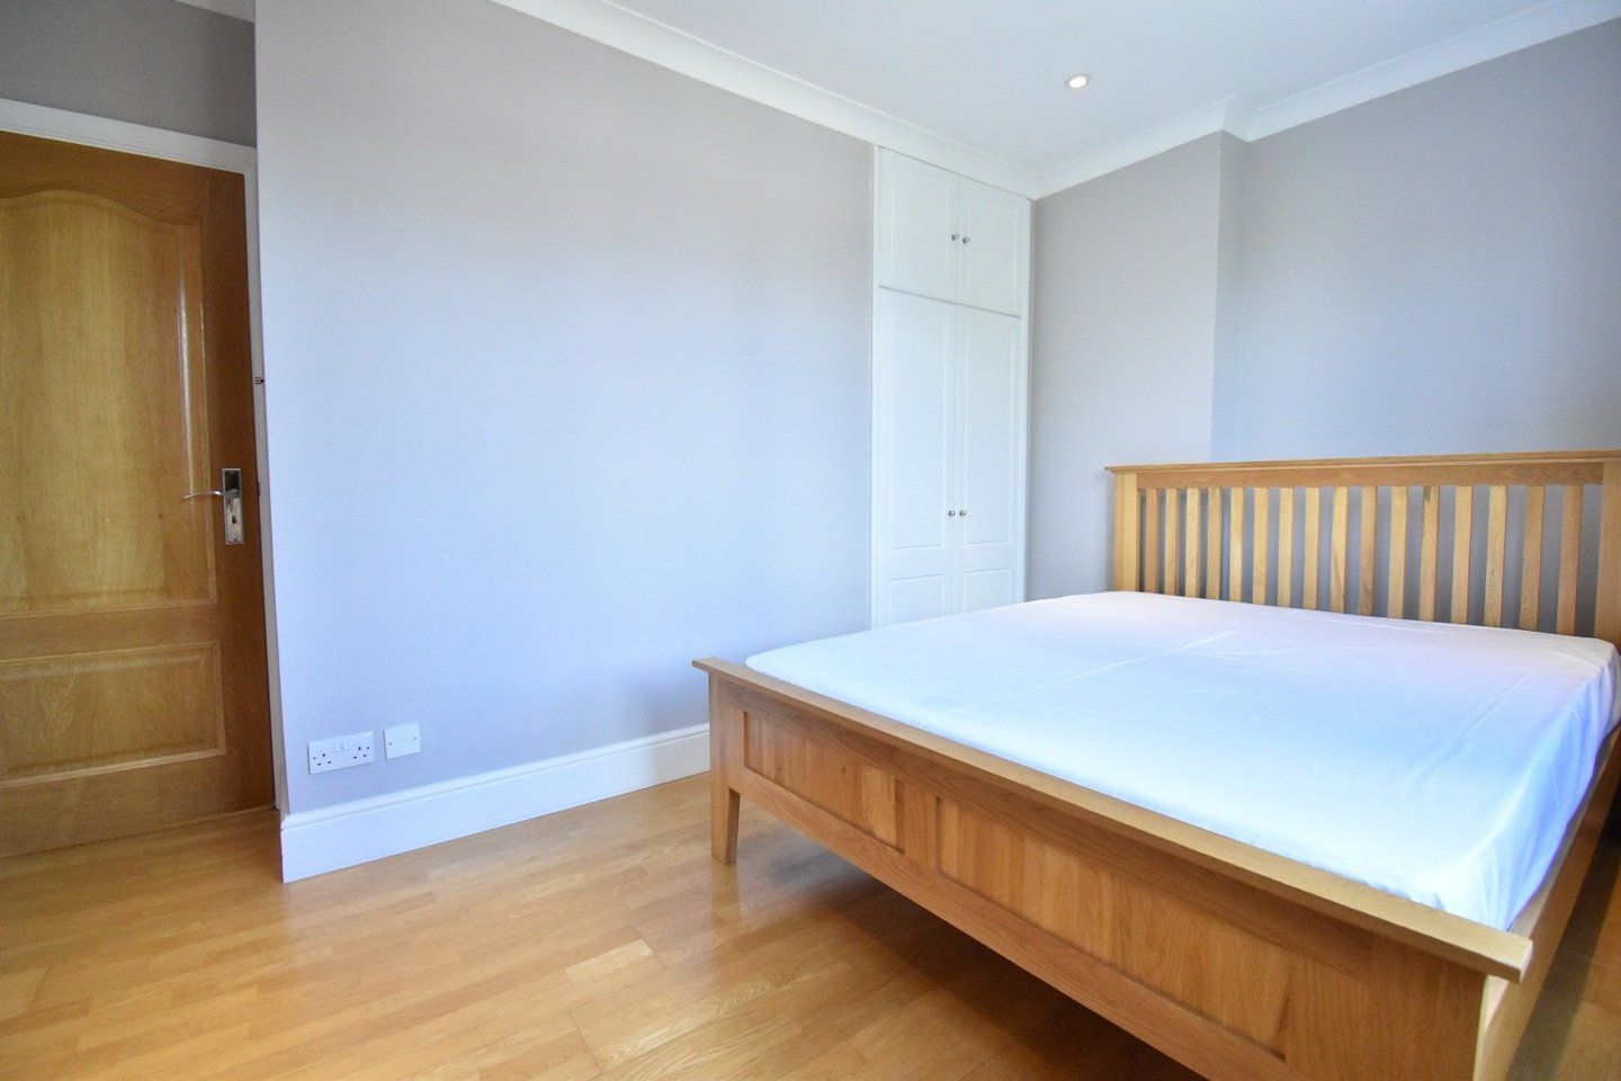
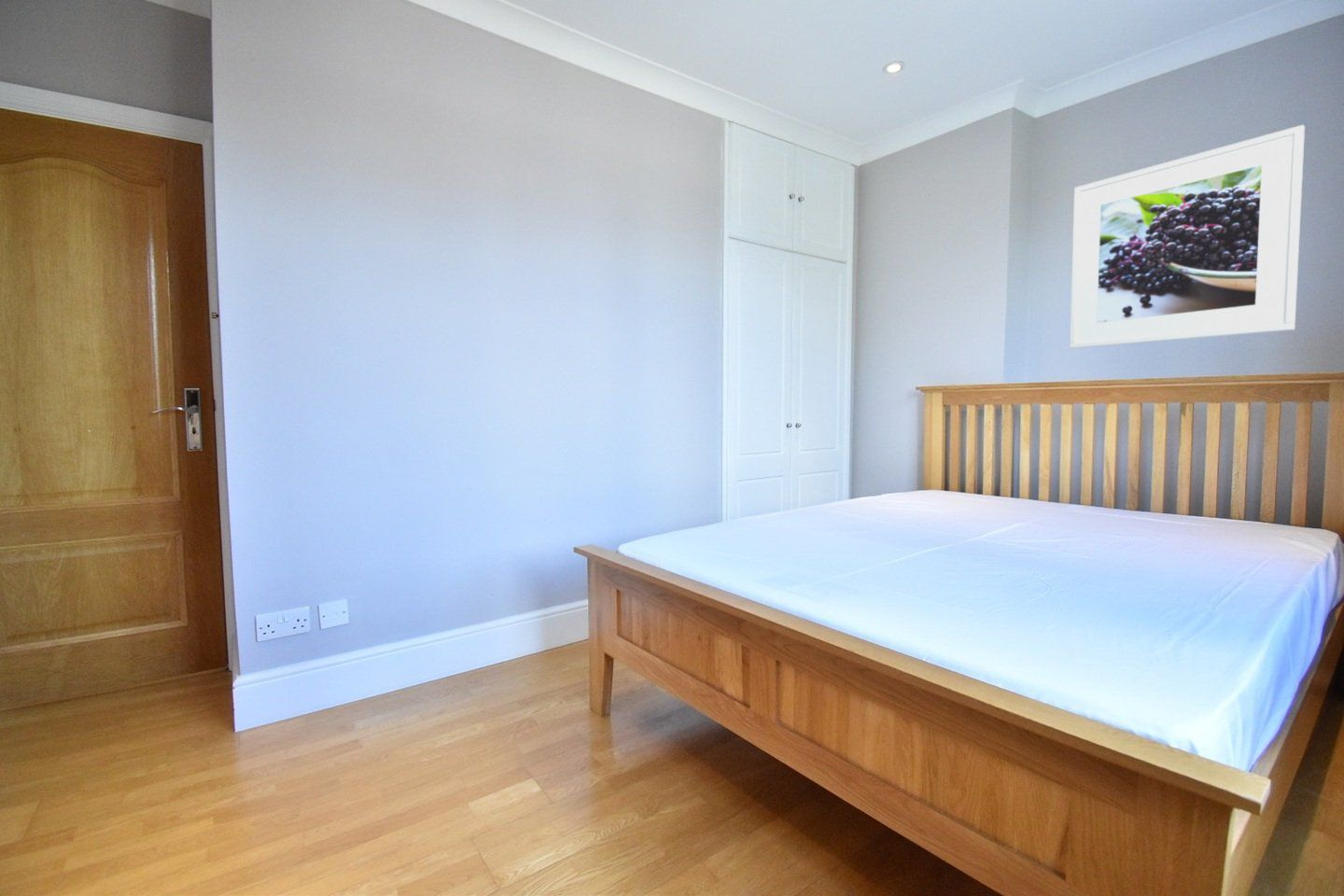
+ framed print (1172, 250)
